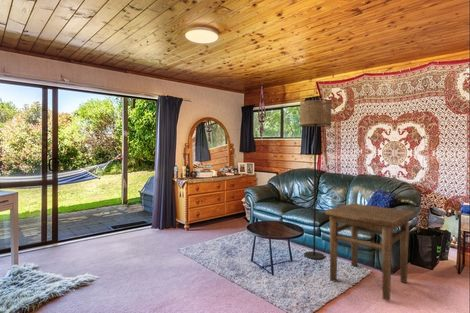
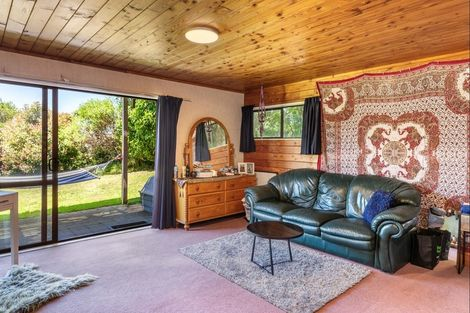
- side table (368, 246)
- floor lamp (314, 179)
